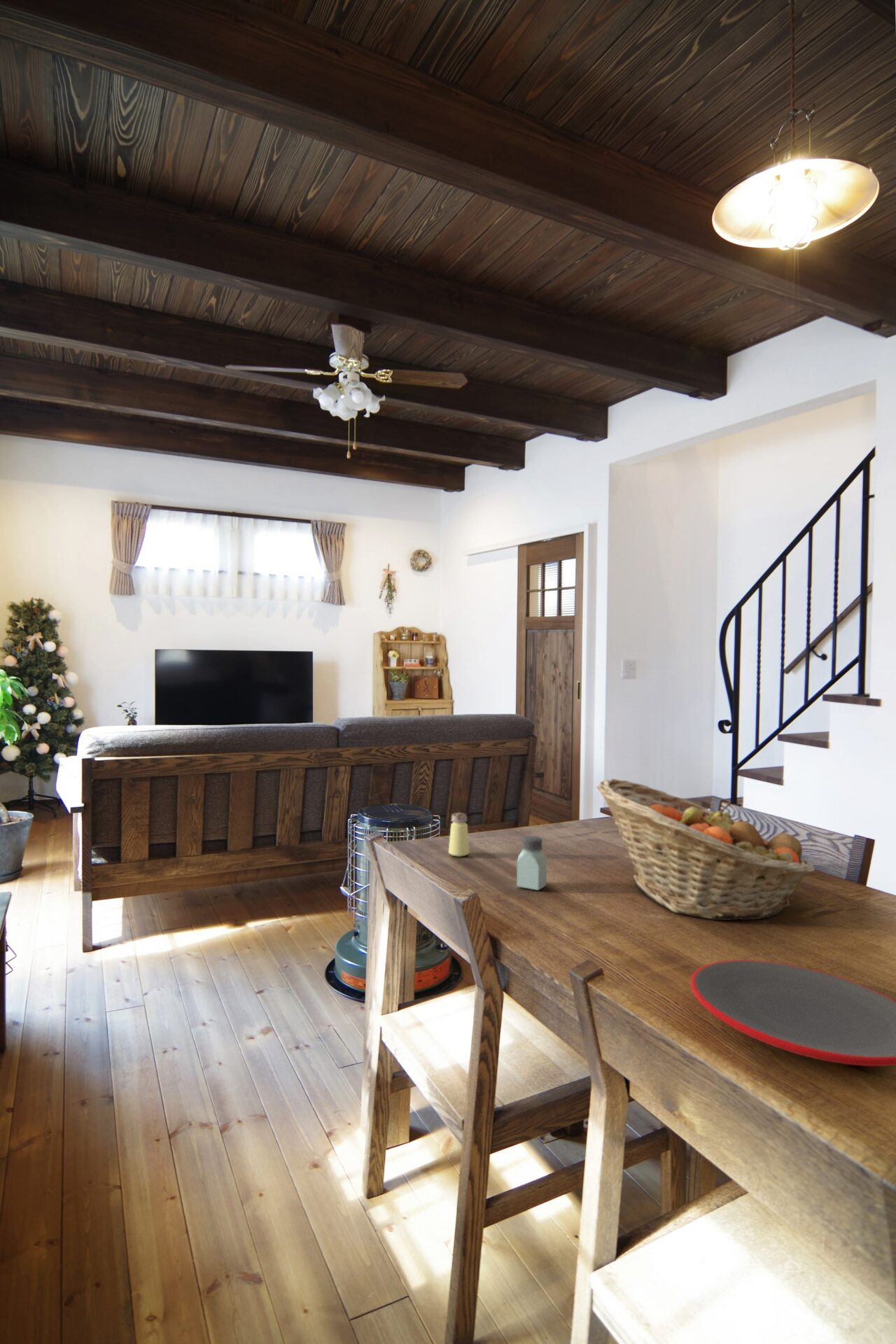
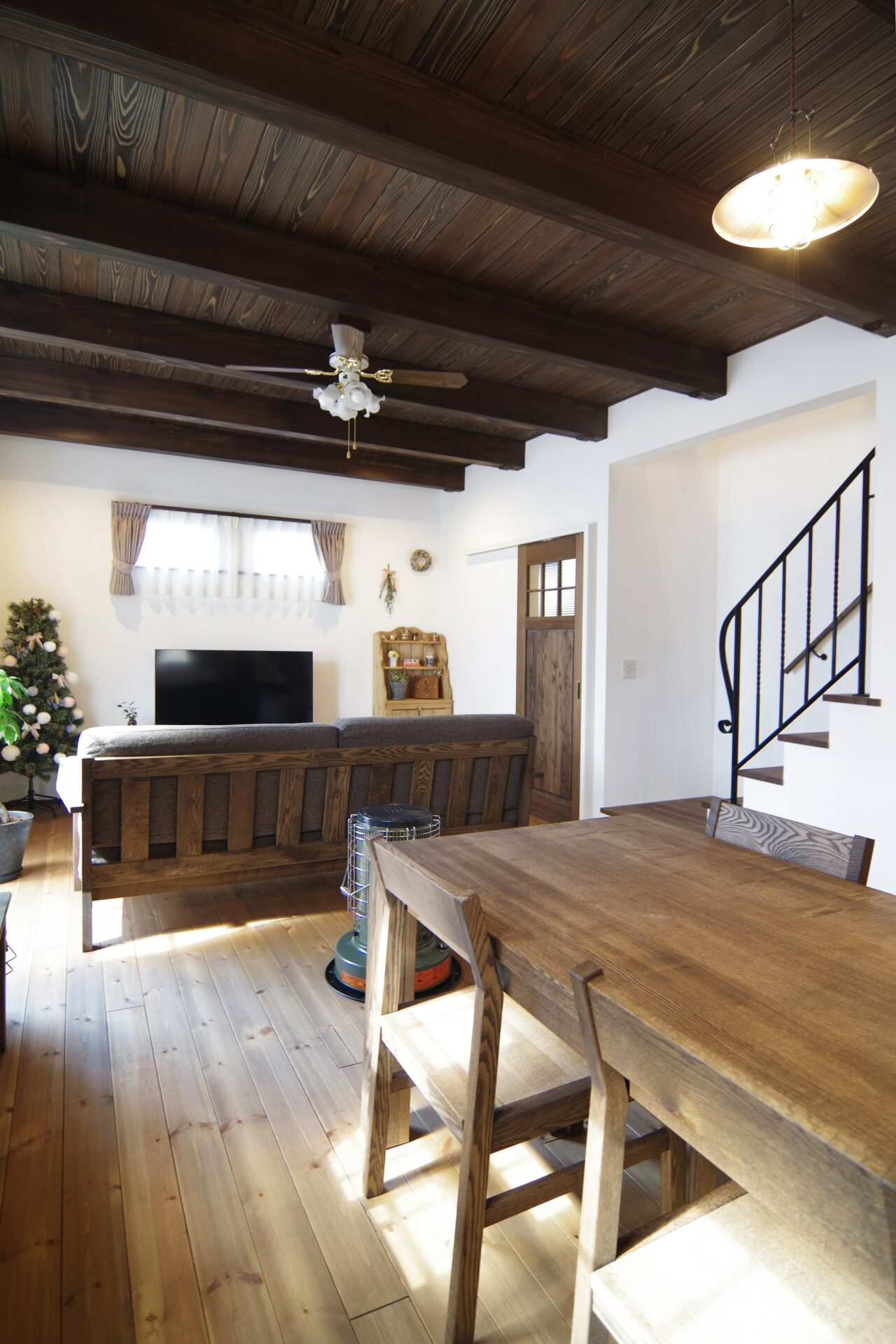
- plate (804, 1010)
- saltshaker (458, 834)
- saltshaker (532, 862)
- fruit basket (696, 840)
